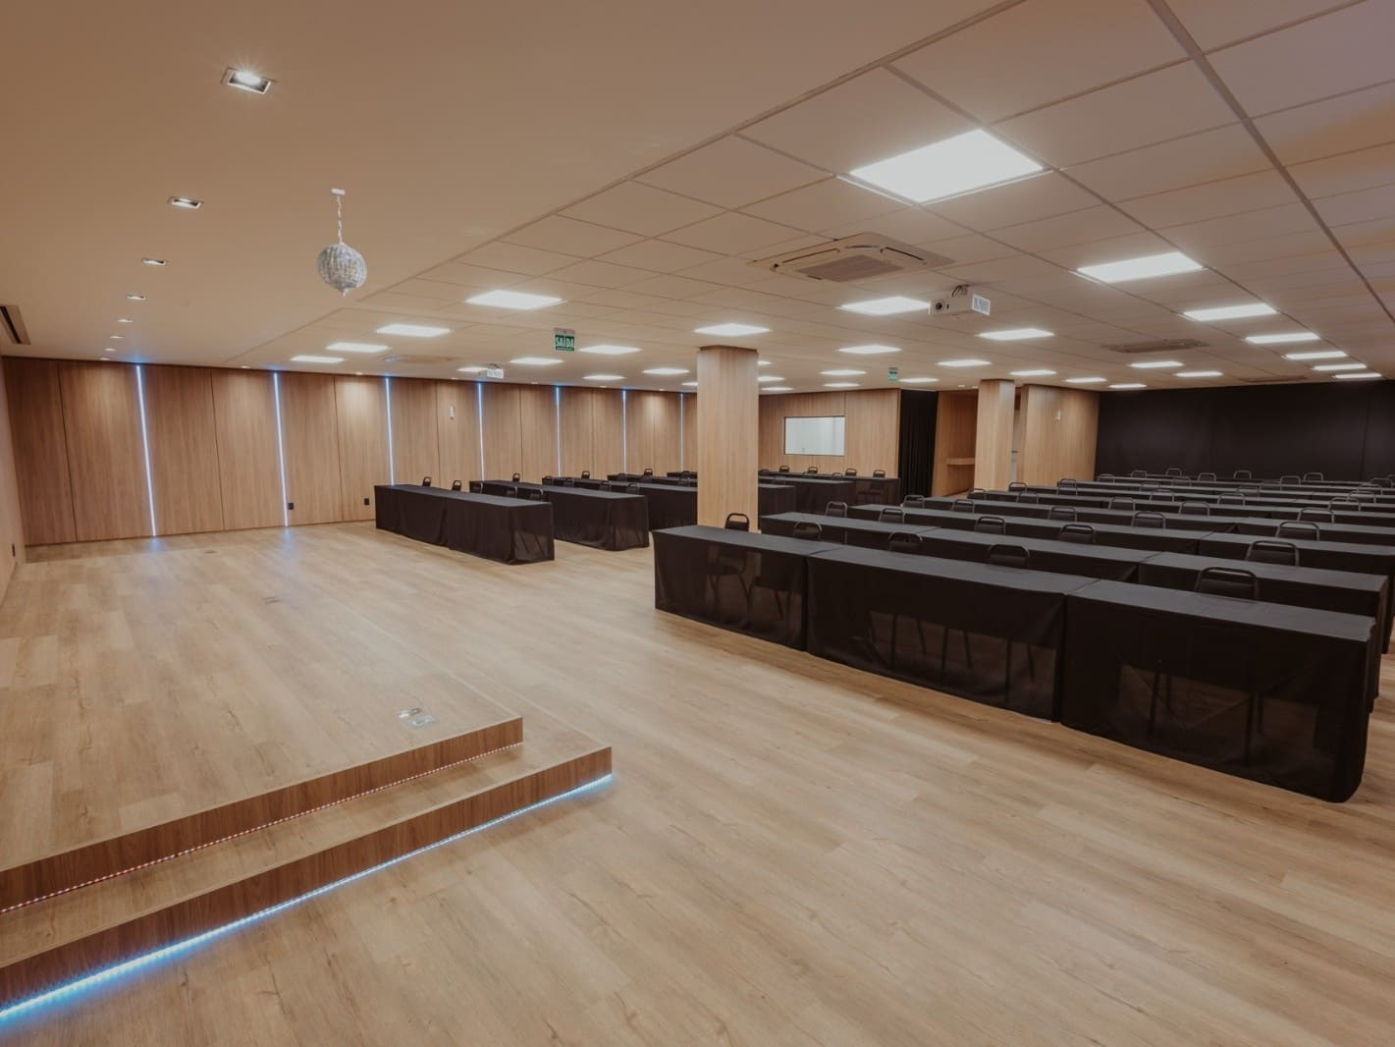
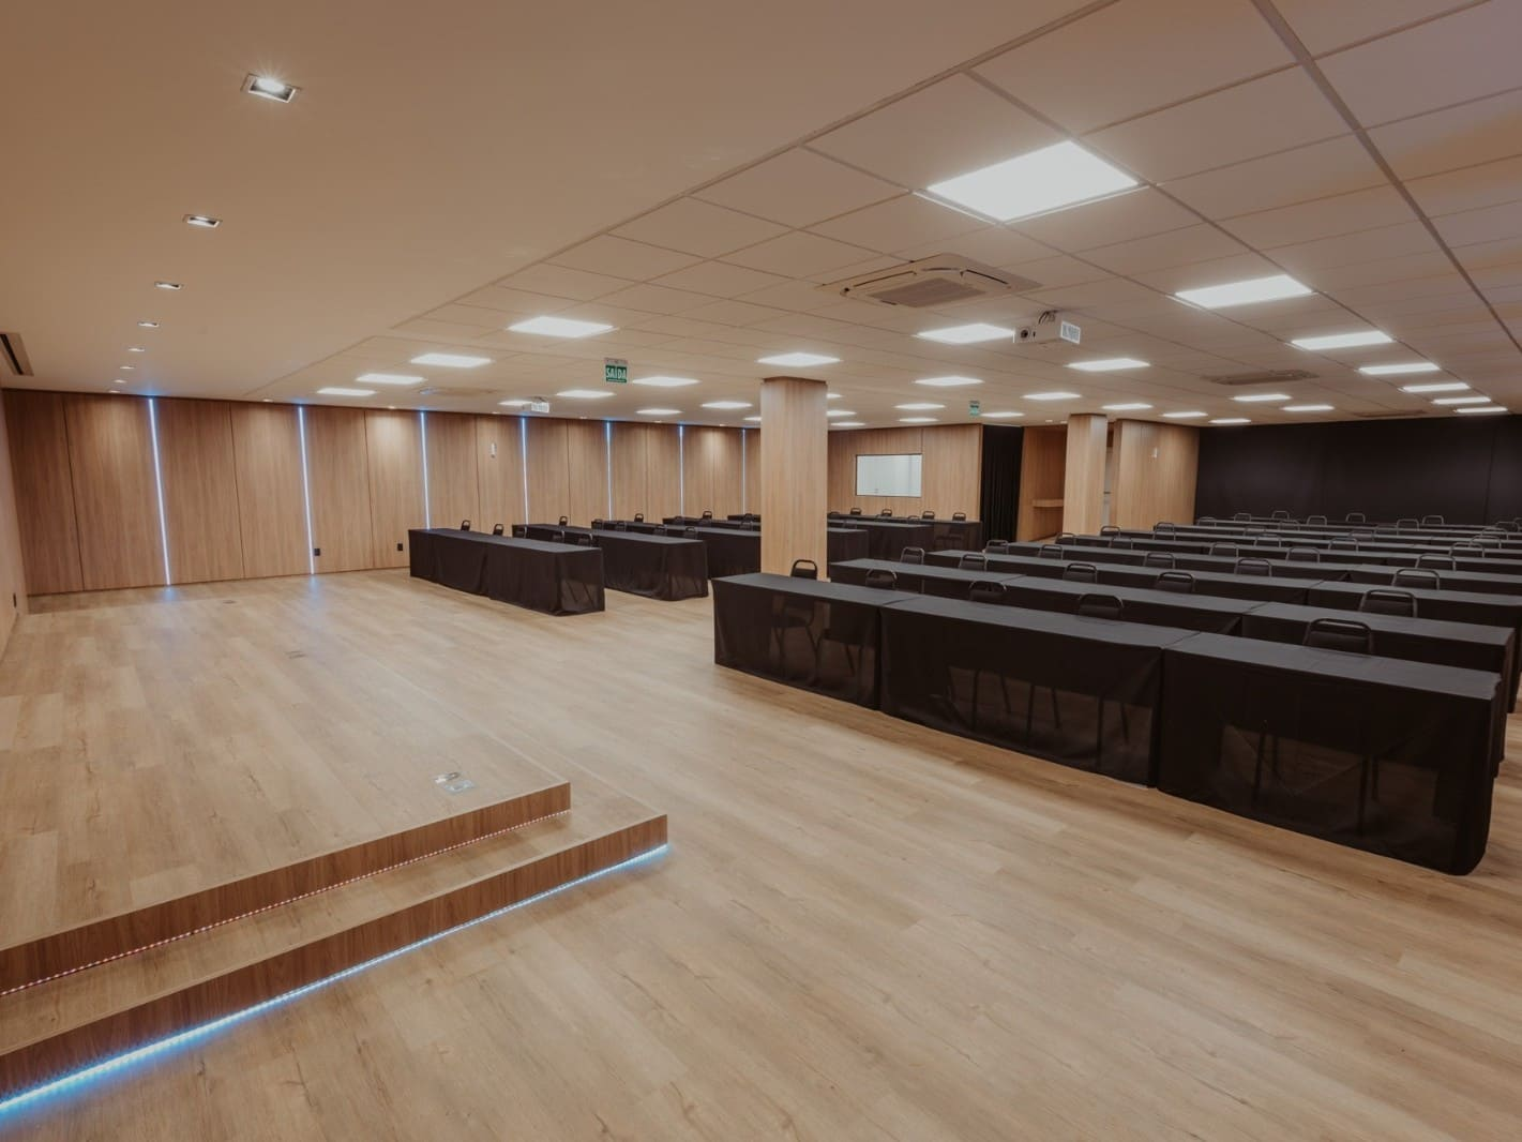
- pendant light (341, 244)
